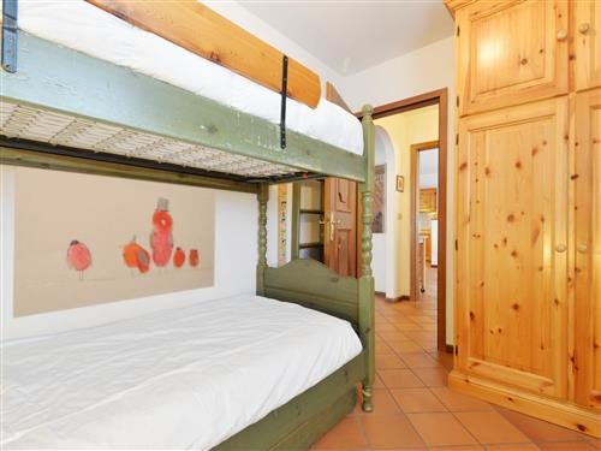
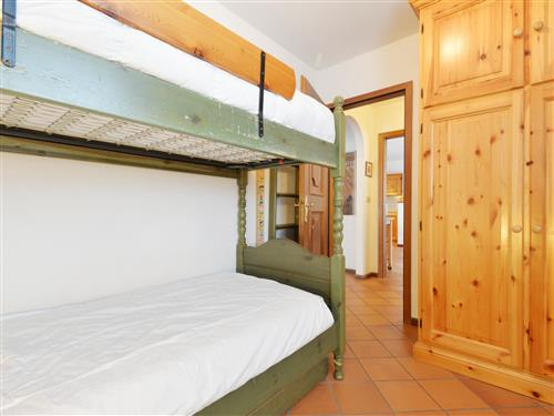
- wall art (136, 239)
